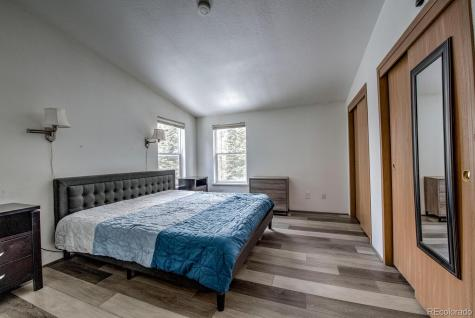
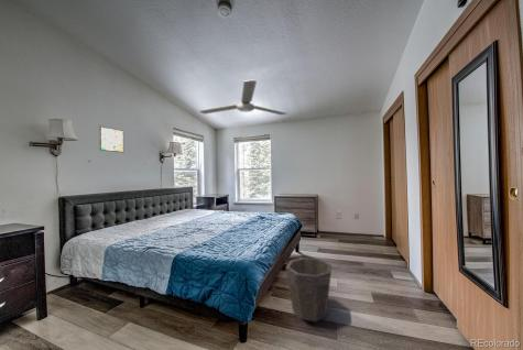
+ wall art (111, 140)
+ ceiling fan (243, 97)
+ waste bin (308, 287)
